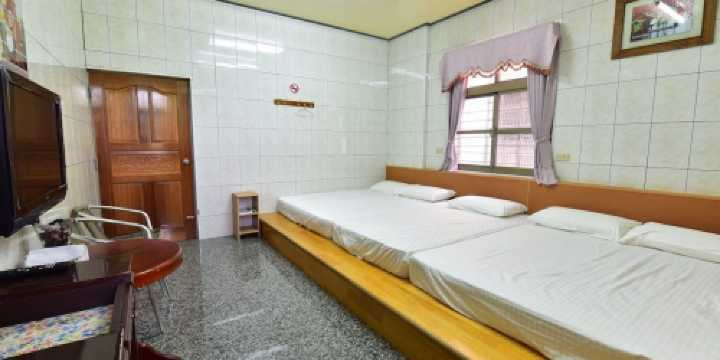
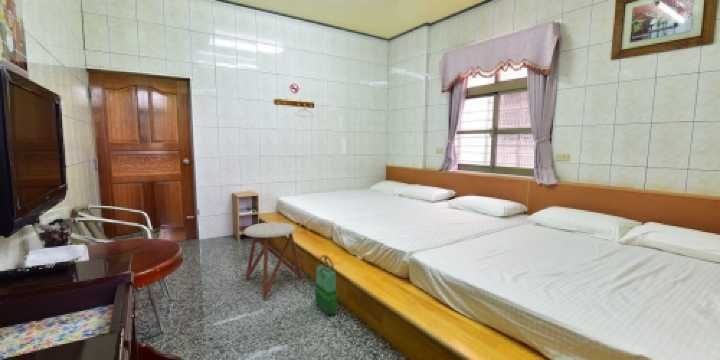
+ stool (275, 255)
+ tote bag (325, 282)
